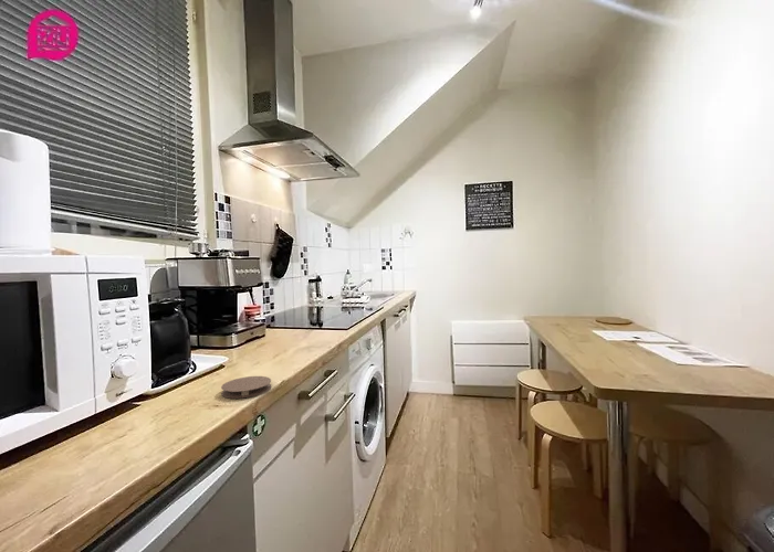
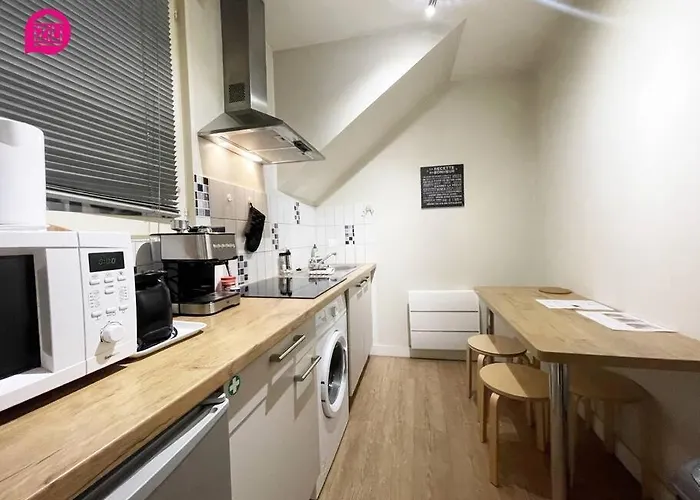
- coaster (247, 386)
